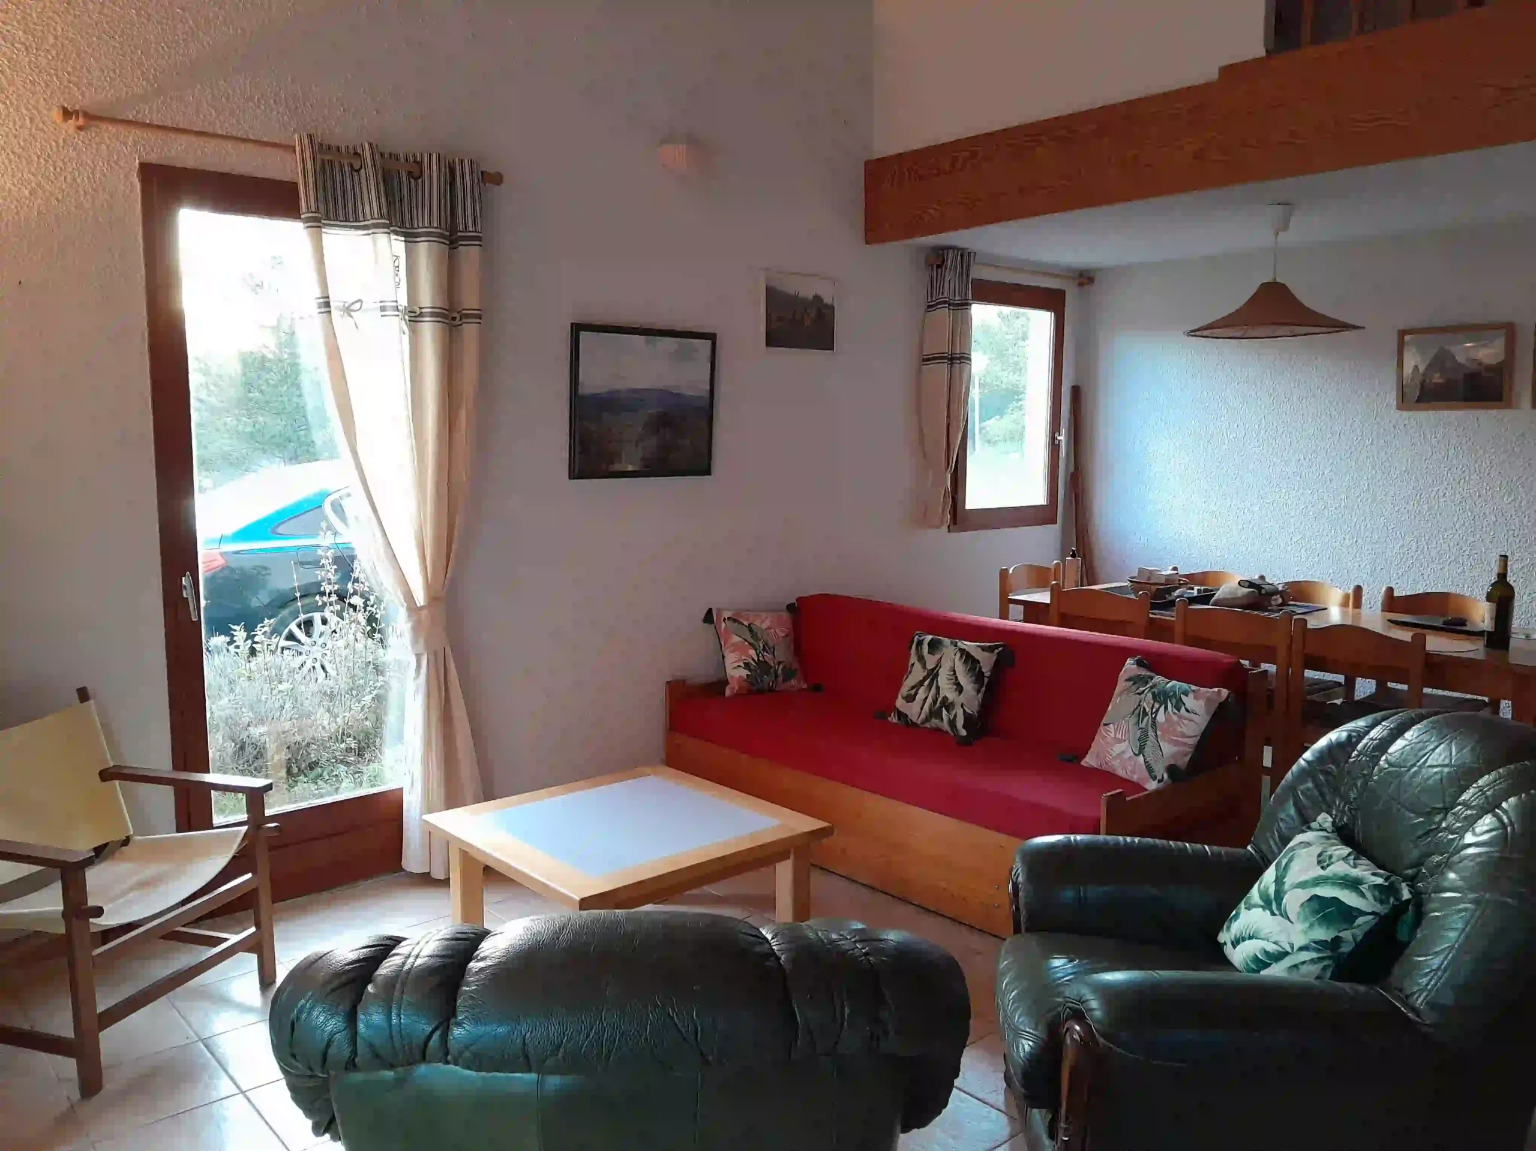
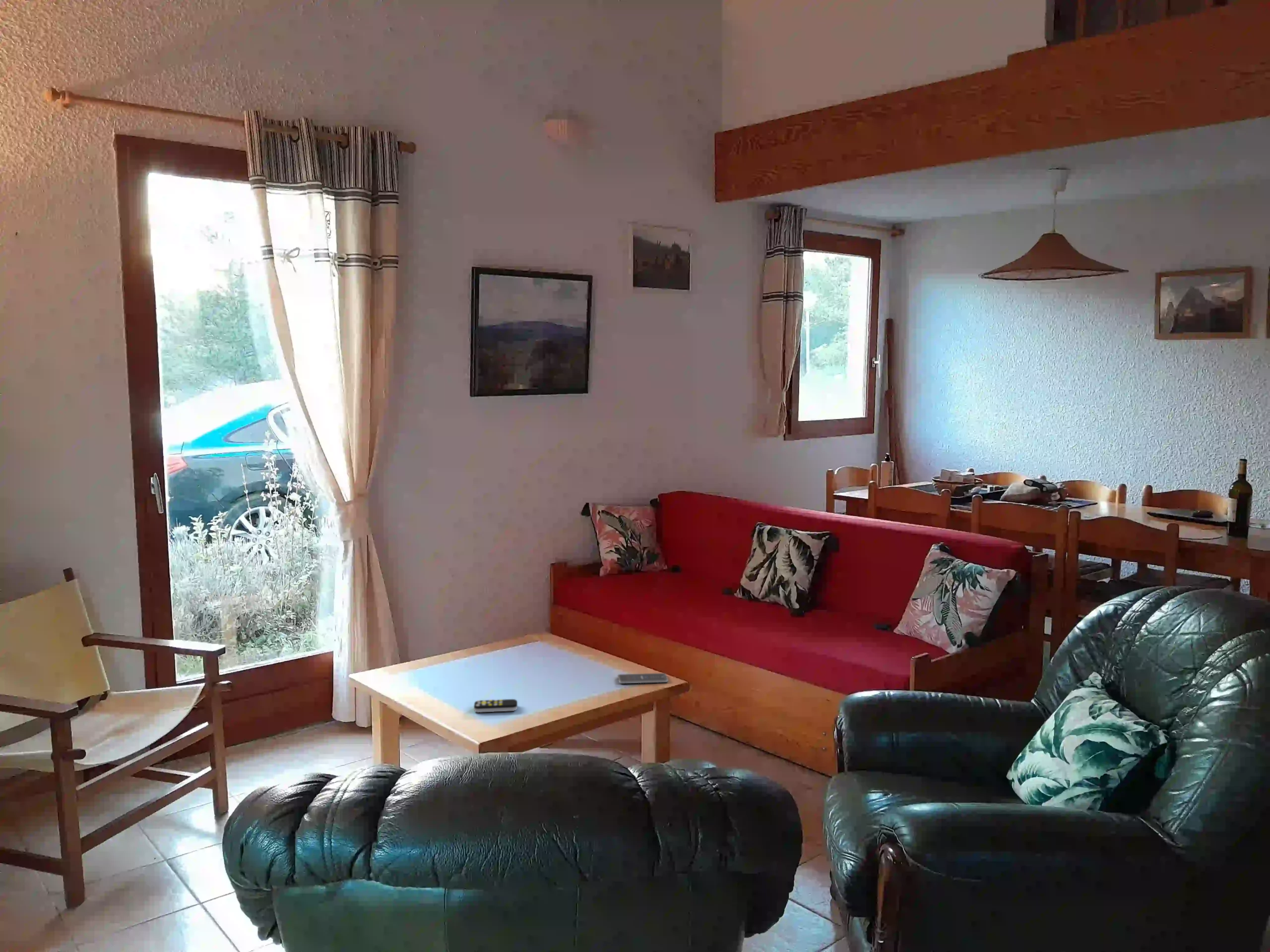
+ smartphone (642, 678)
+ remote control (496, 705)
